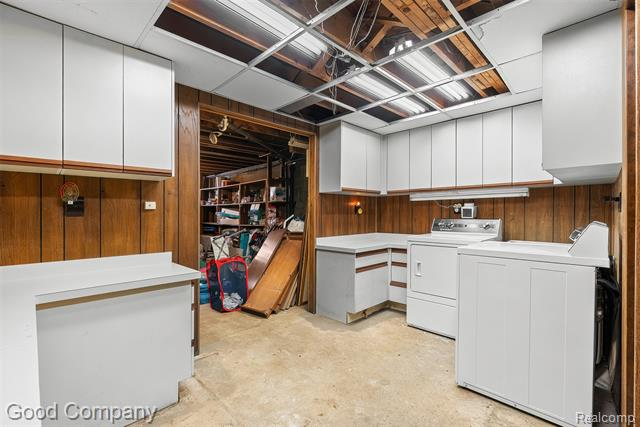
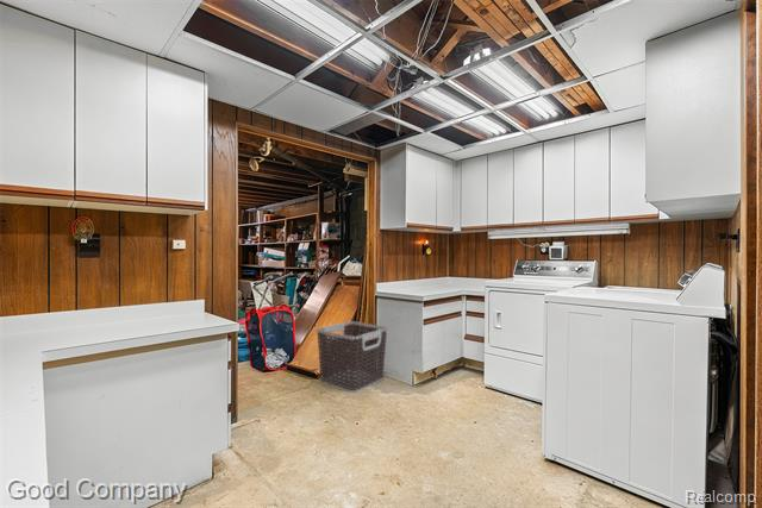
+ clothes hamper (351, 353)
